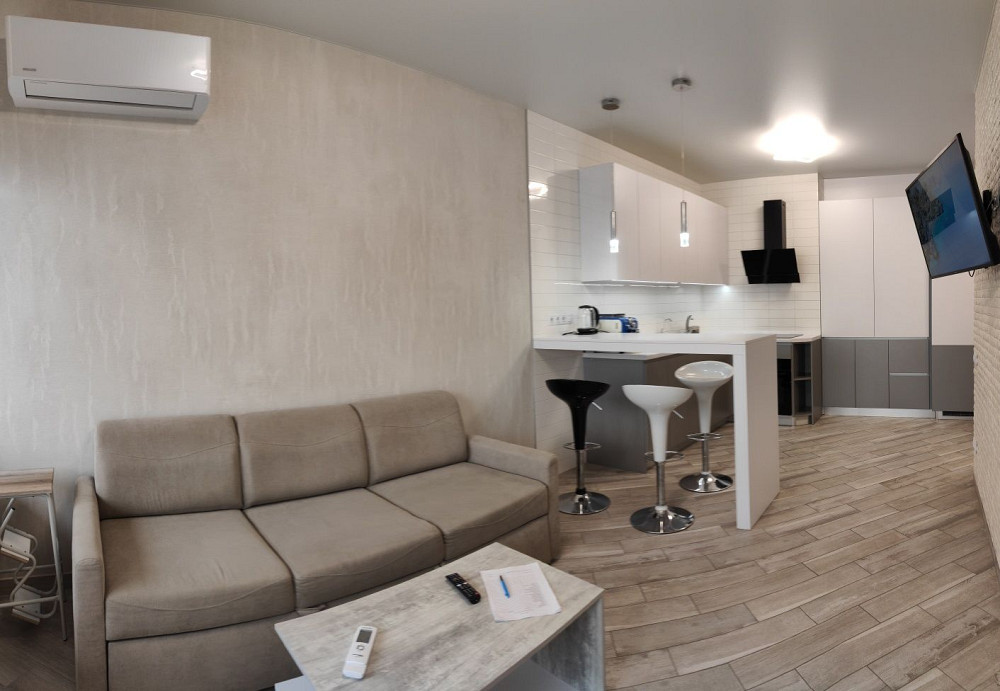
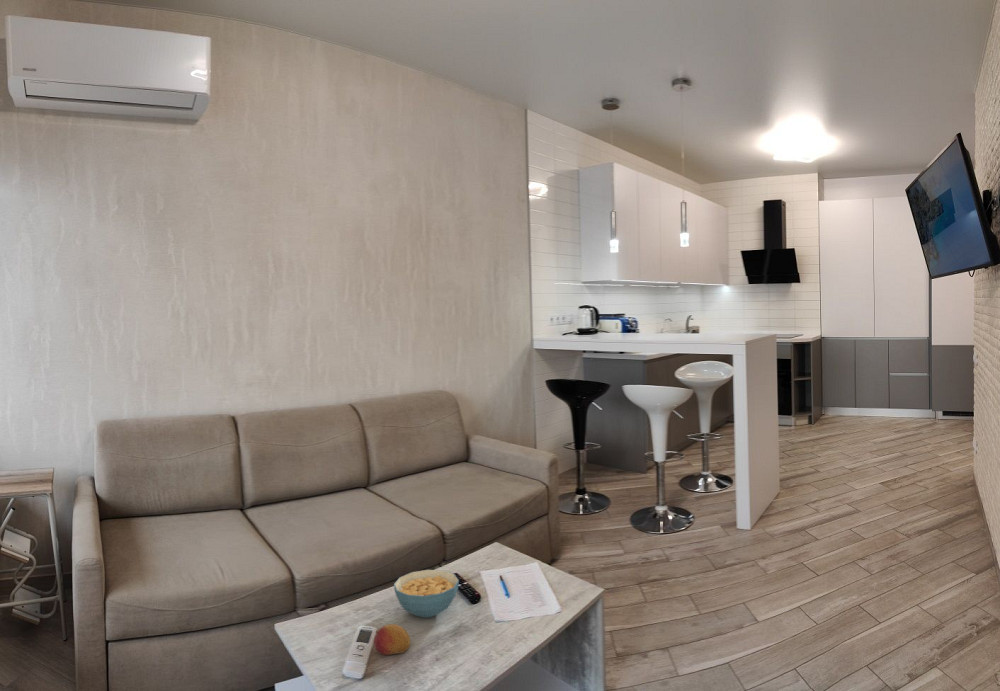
+ fruit (392, 638)
+ cereal bowl (426, 597)
